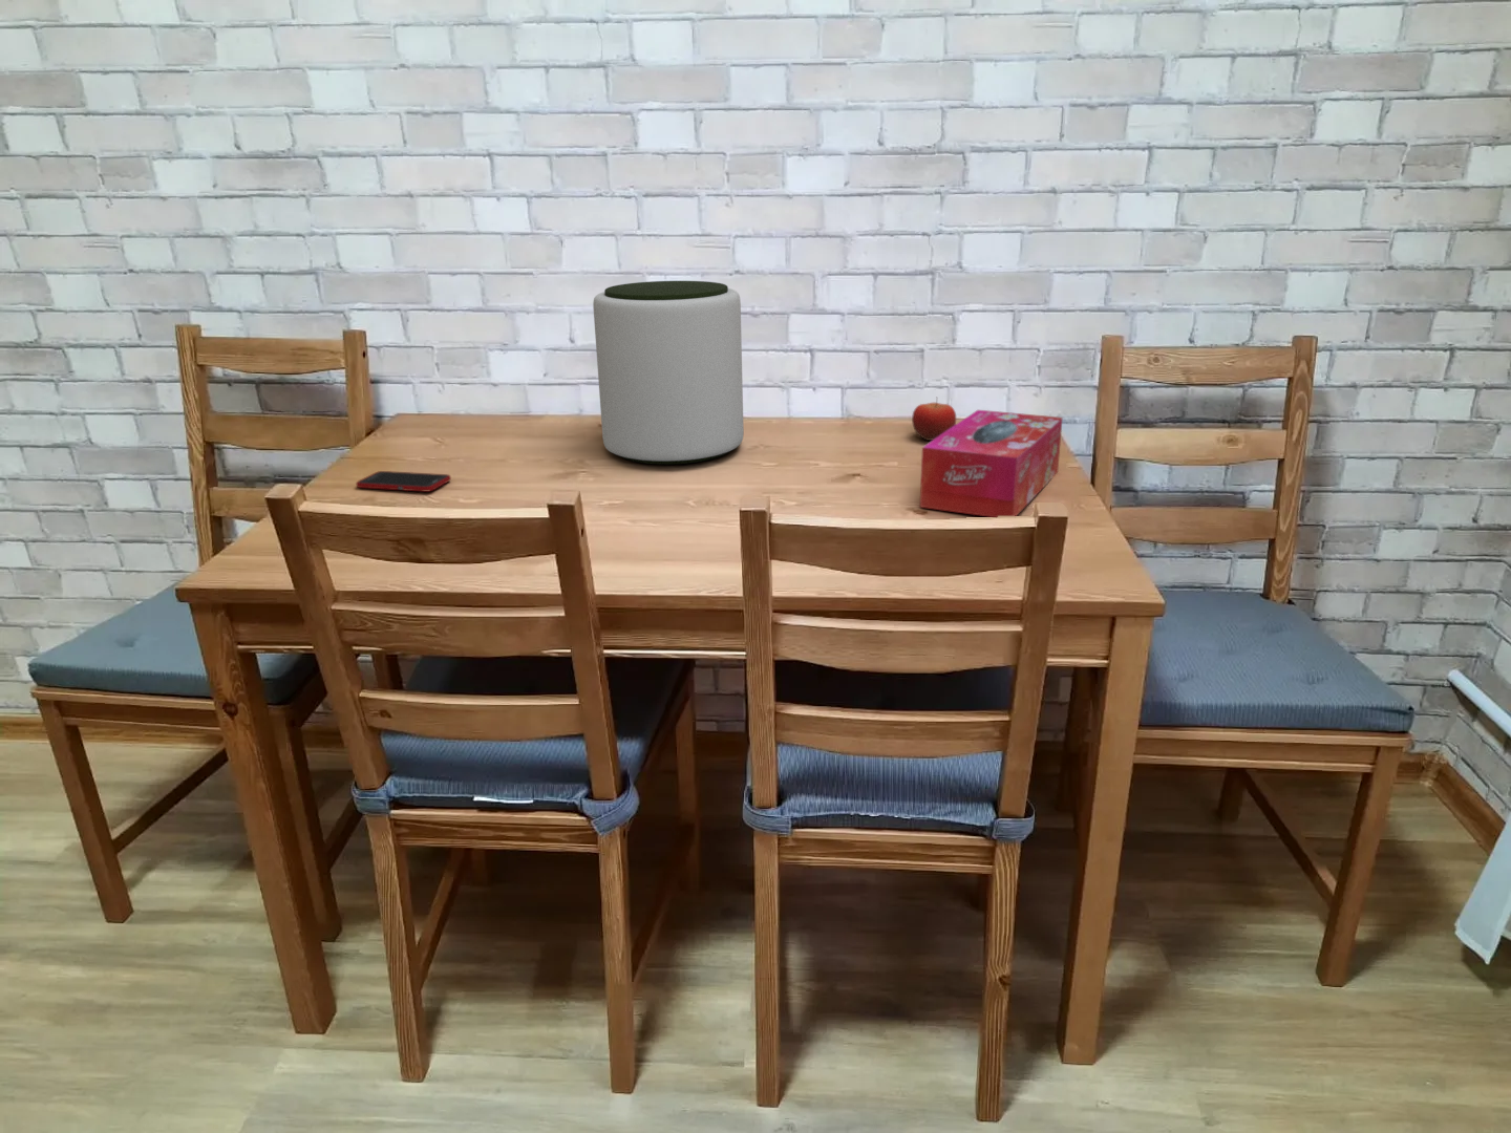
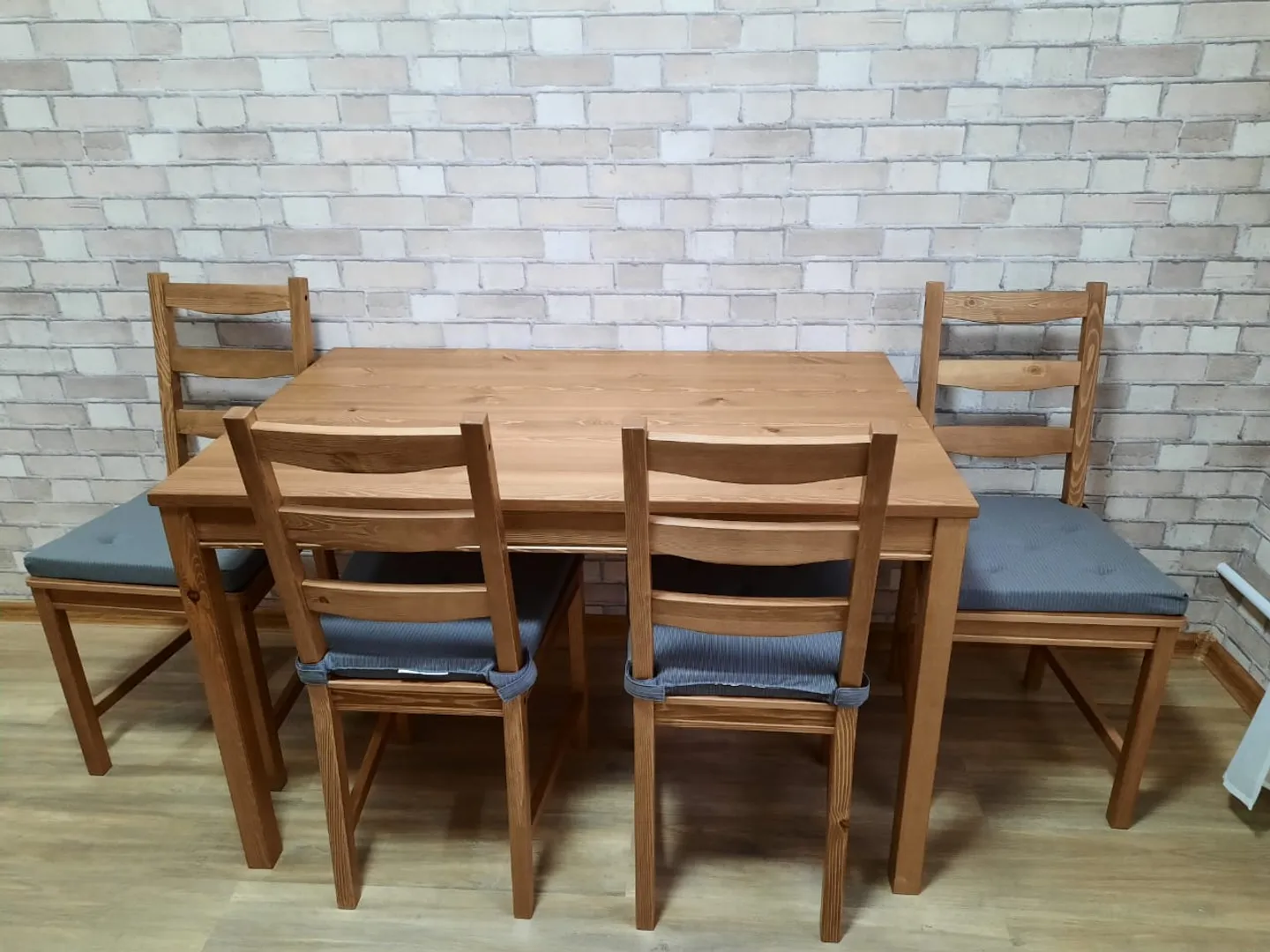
- fruit (934, 418)
- tissue box (993, 461)
- plant pot (670, 369)
- cell phone (403, 481)
